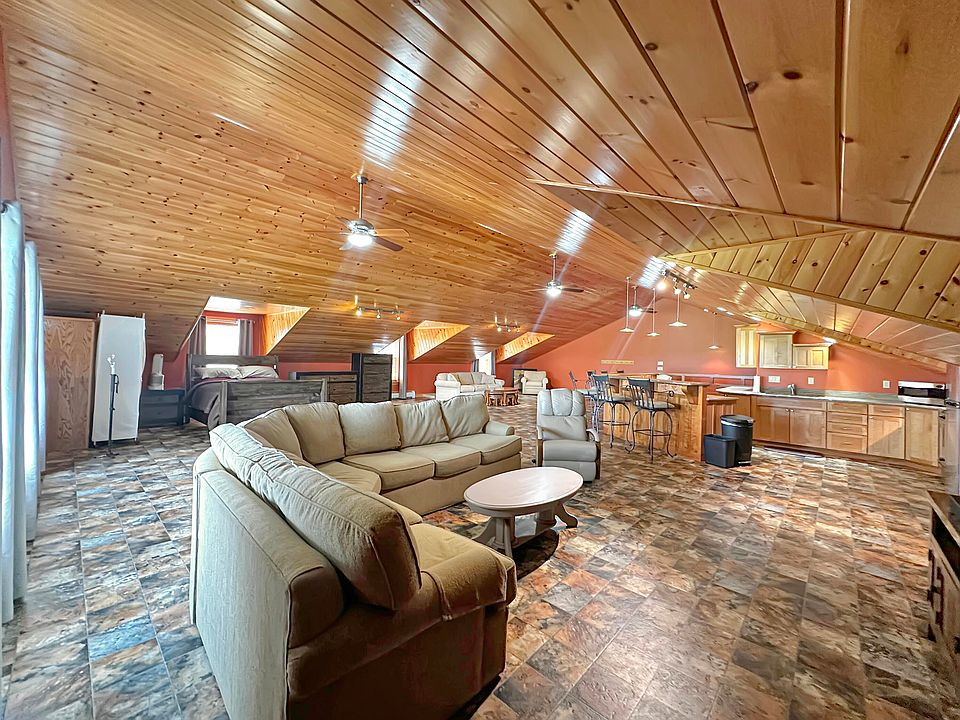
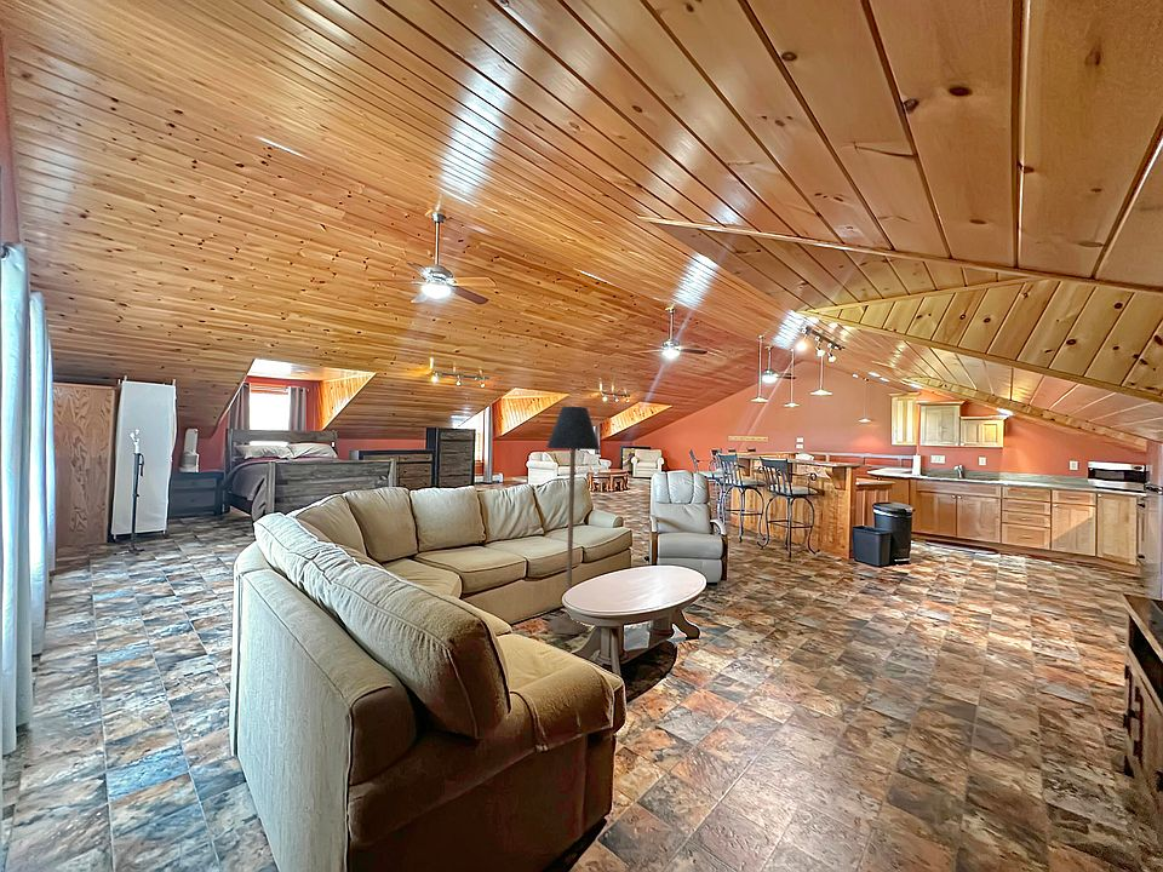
+ floor lamp (571, 516)
